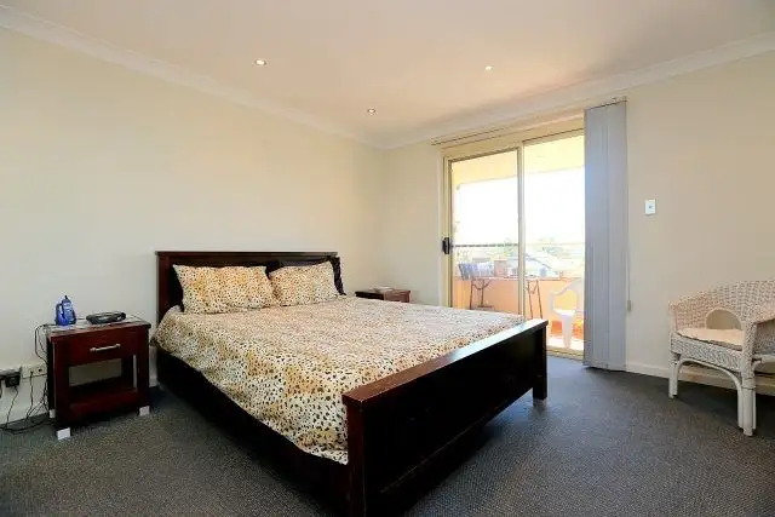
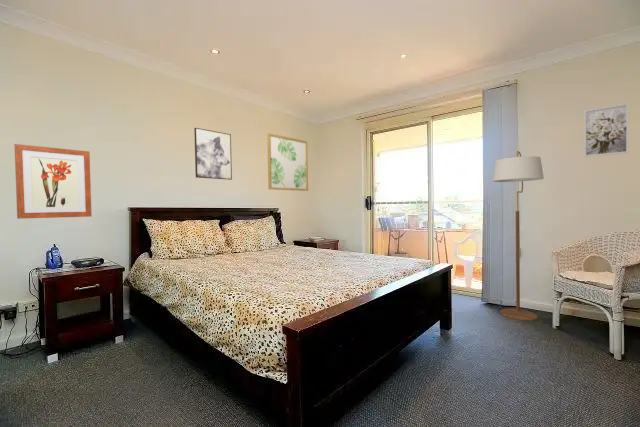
+ floor lamp (518, 232)
+ wall art (213, 154)
+ wall art (55, 182)
+ wall art (605, 131)
+ wall art (289, 163)
